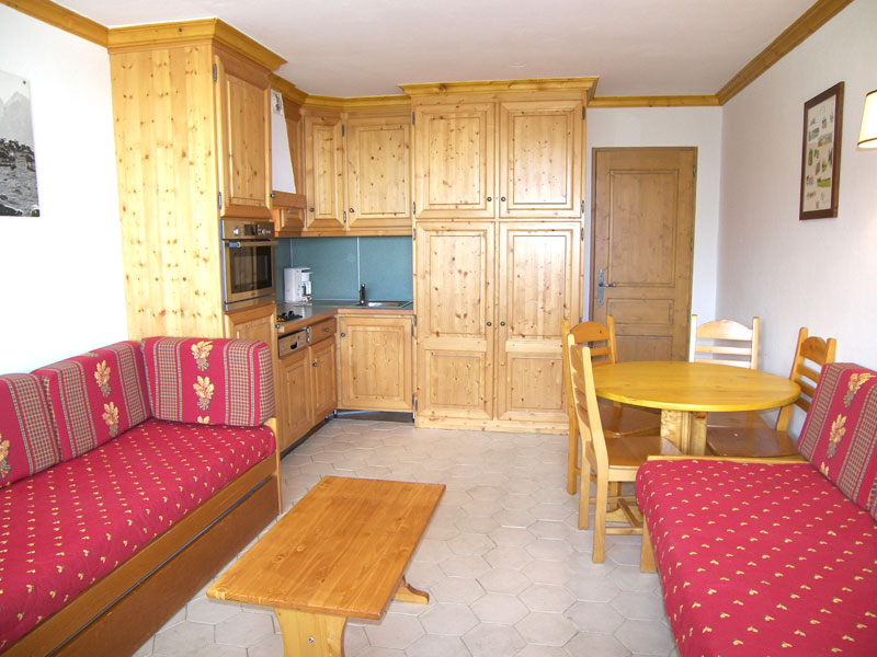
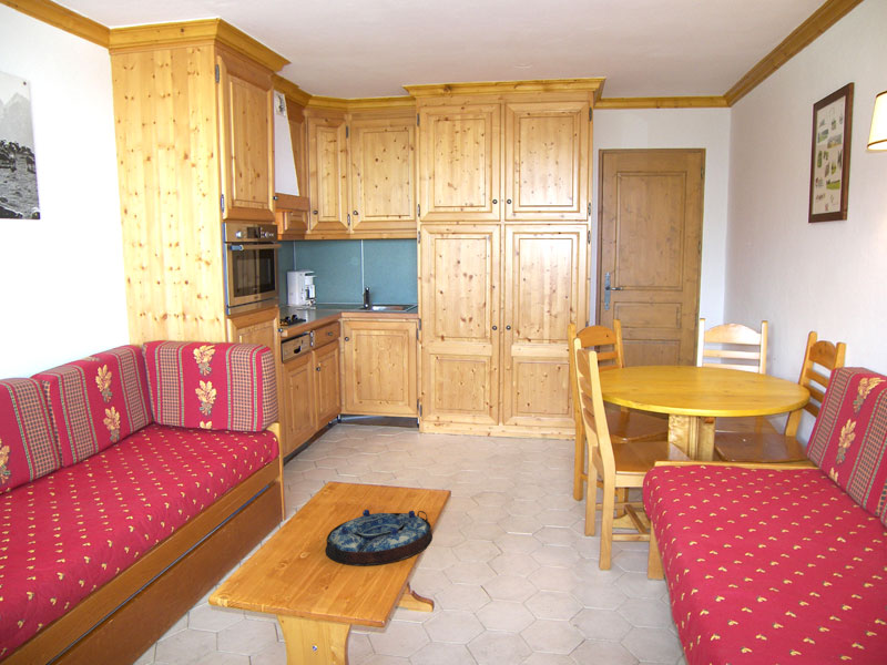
+ serving tray (379, 530)
